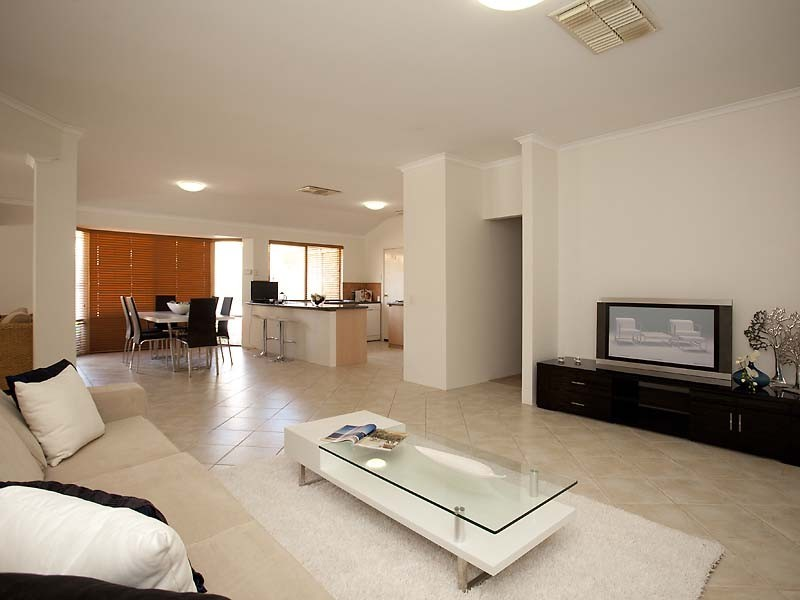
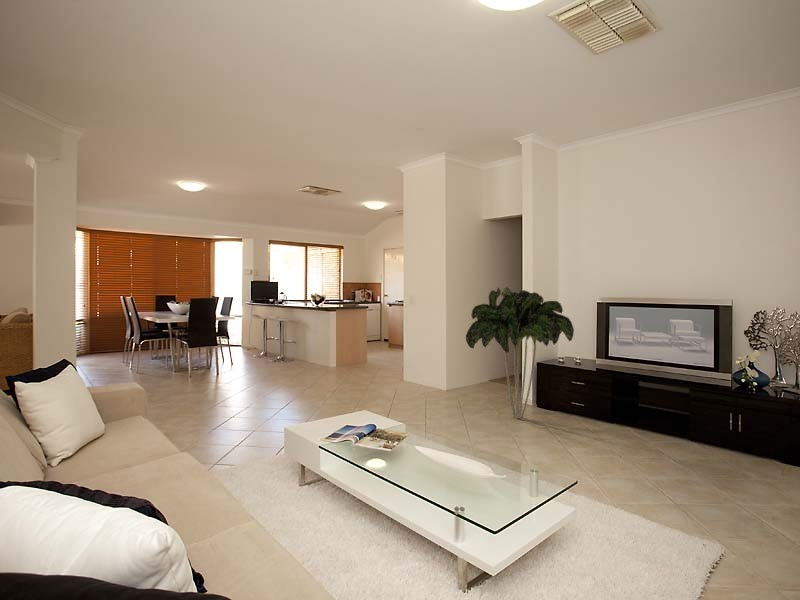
+ indoor plant (518, 352)
